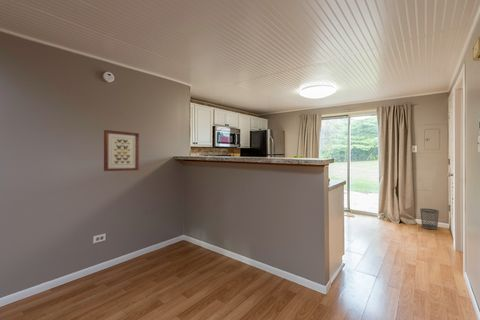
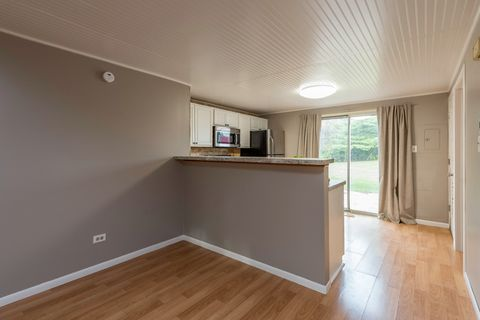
- wall art (122, 151)
- wastebasket (429, 219)
